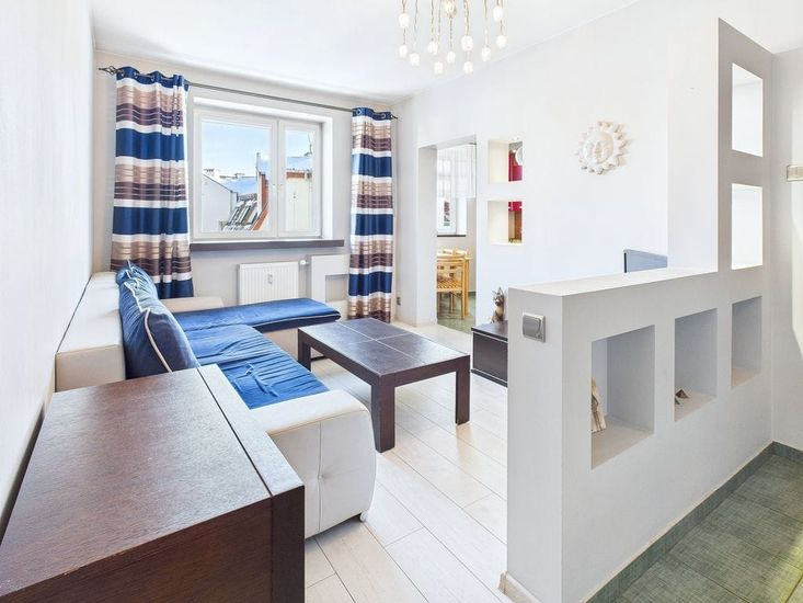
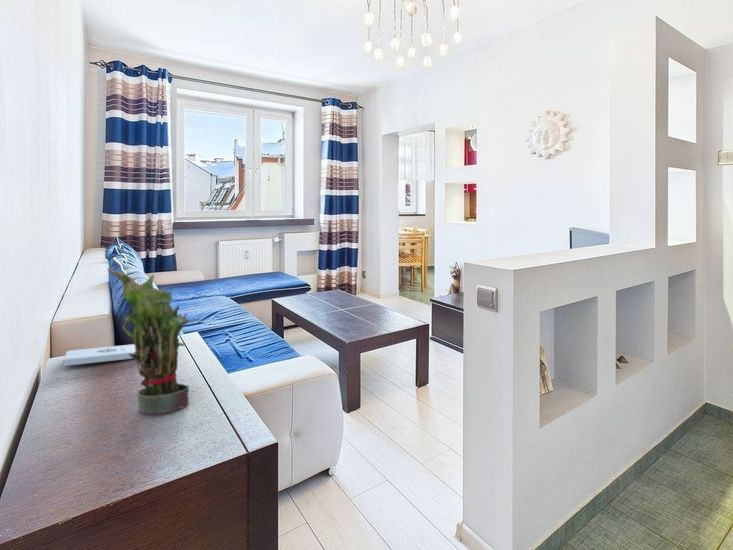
+ notepad (110, 353)
+ potted plant (152, 336)
